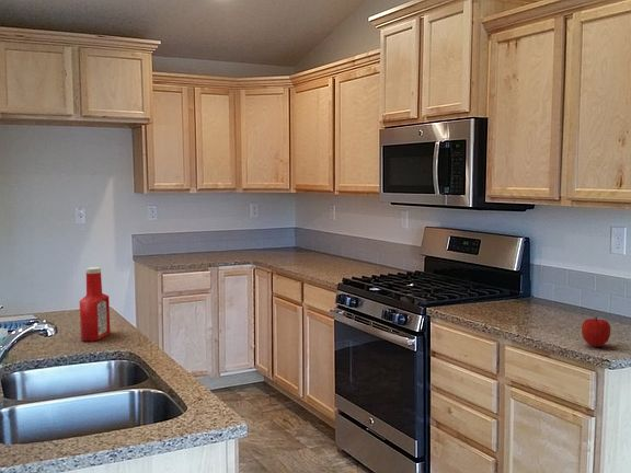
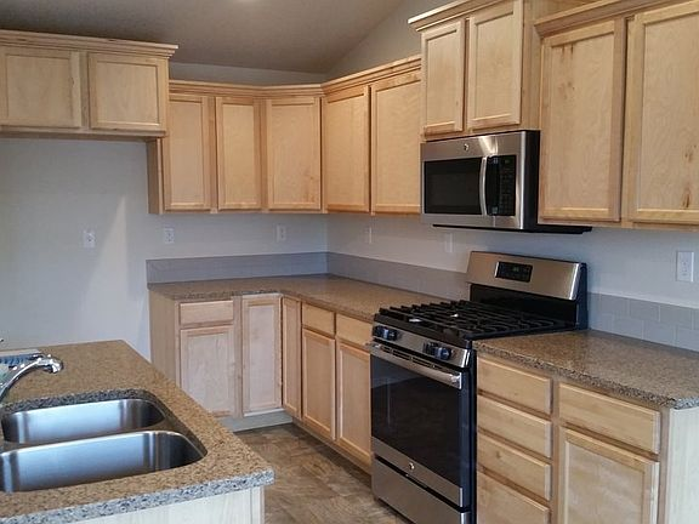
- fruit (595, 331)
- soap bottle (94, 302)
